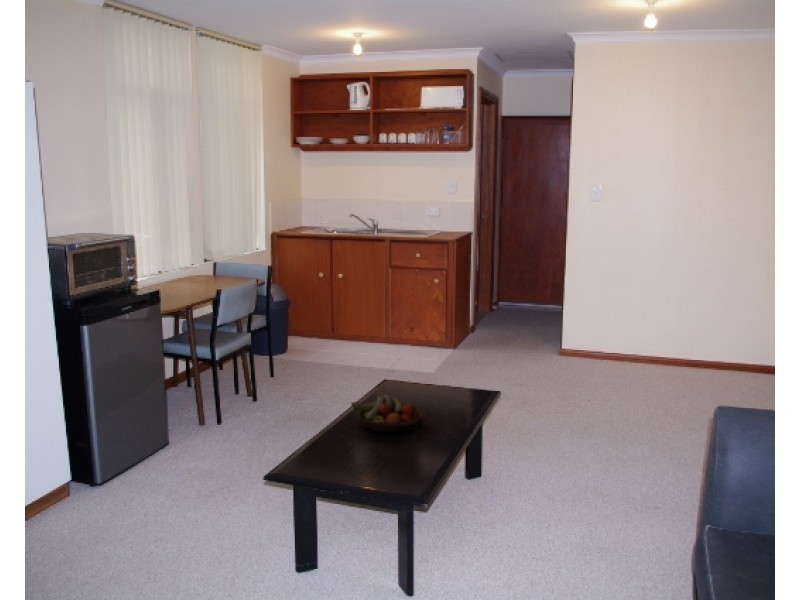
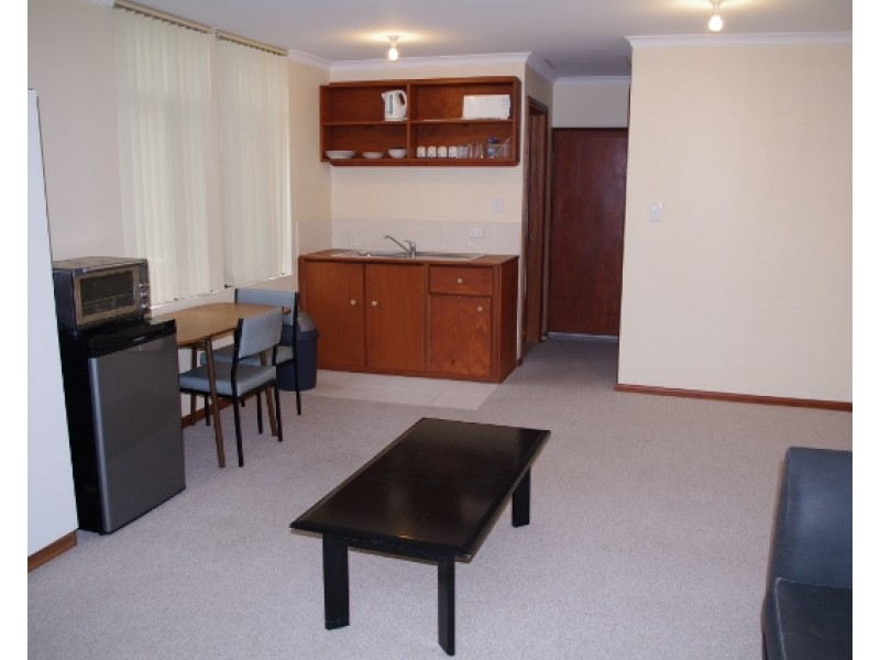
- fruit bowl (390, 411)
